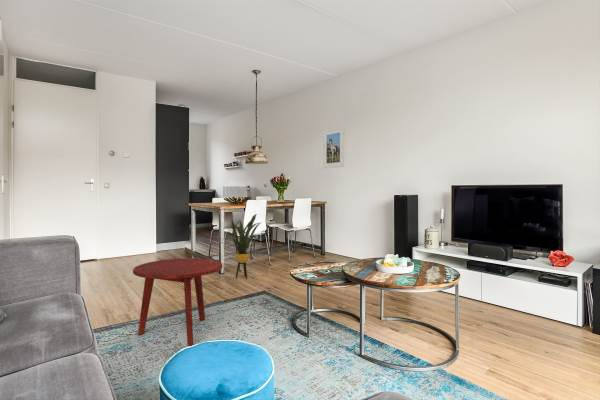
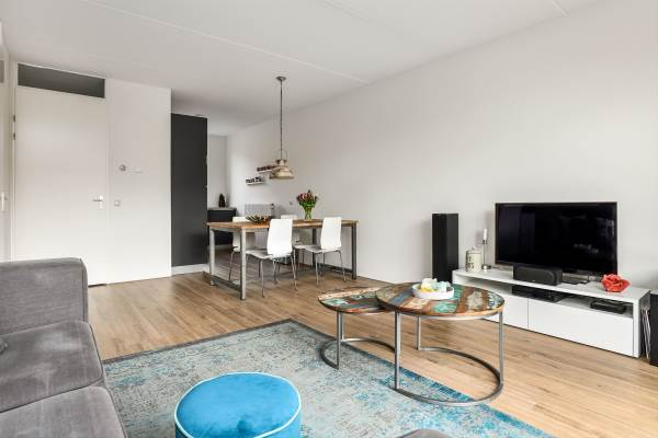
- house plant (246, 246)
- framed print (333, 148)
- side table (185, 299)
